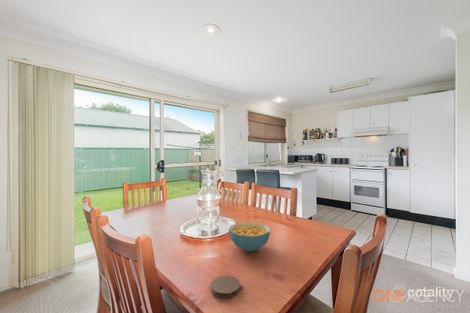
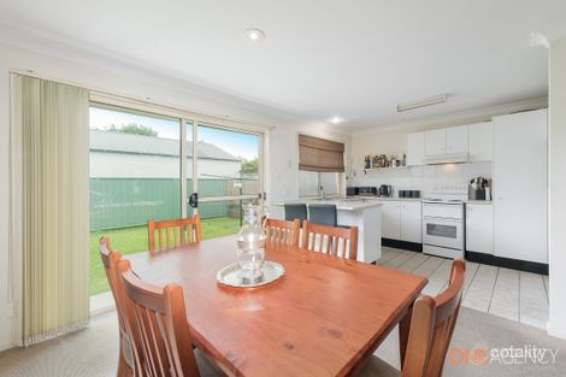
- cereal bowl (249, 238)
- coaster (225, 285)
